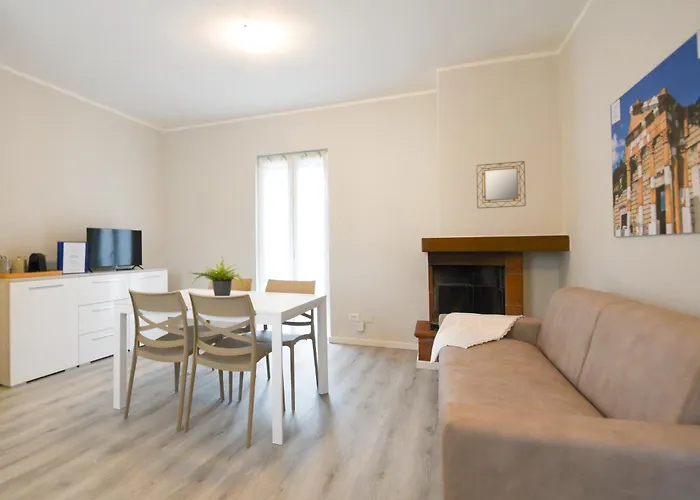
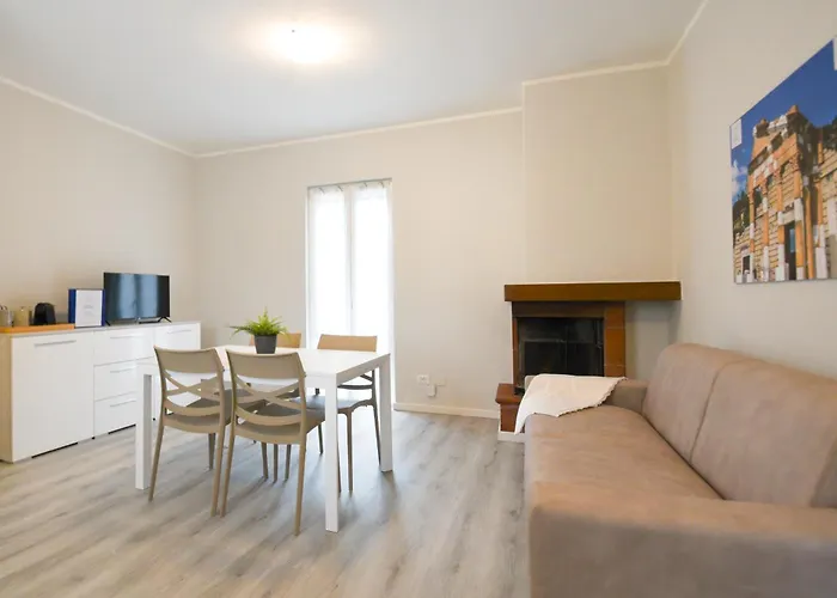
- home mirror (500, 184)
